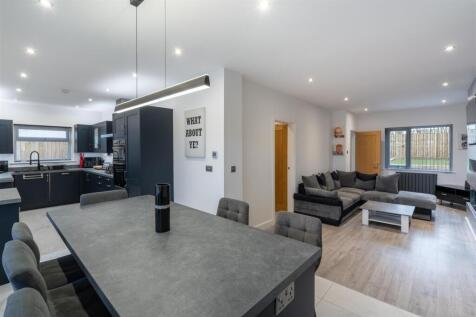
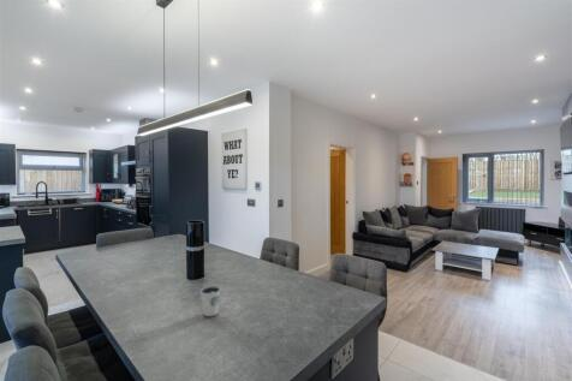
+ dixie cup (210, 302)
